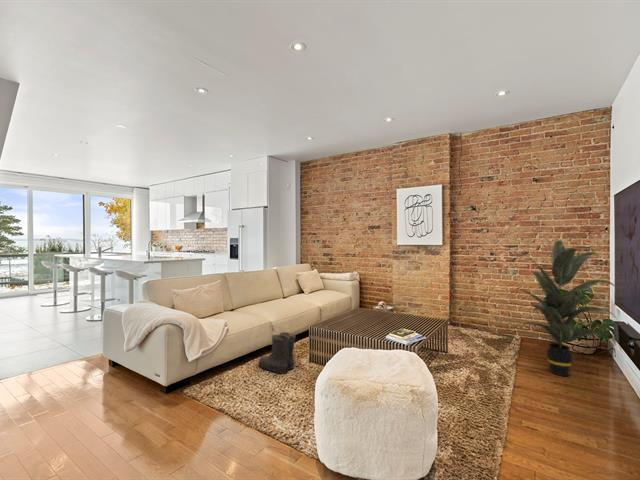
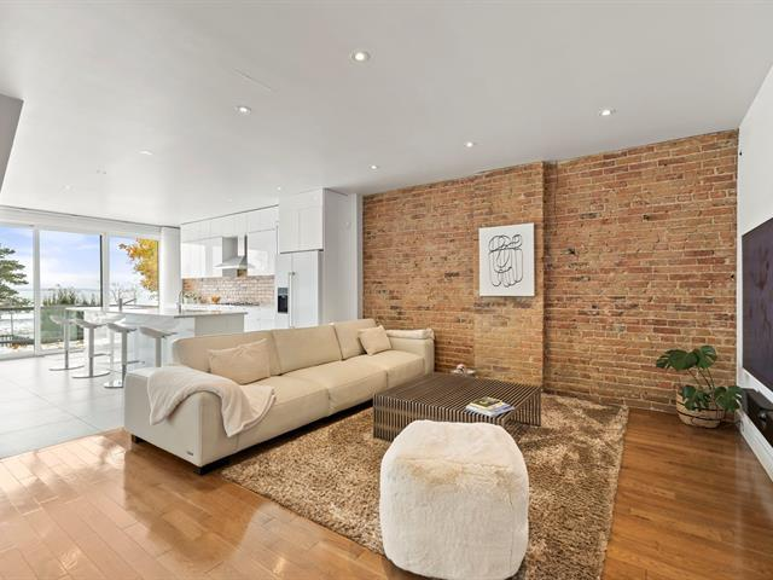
- indoor plant (563, 306)
- boots (277, 349)
